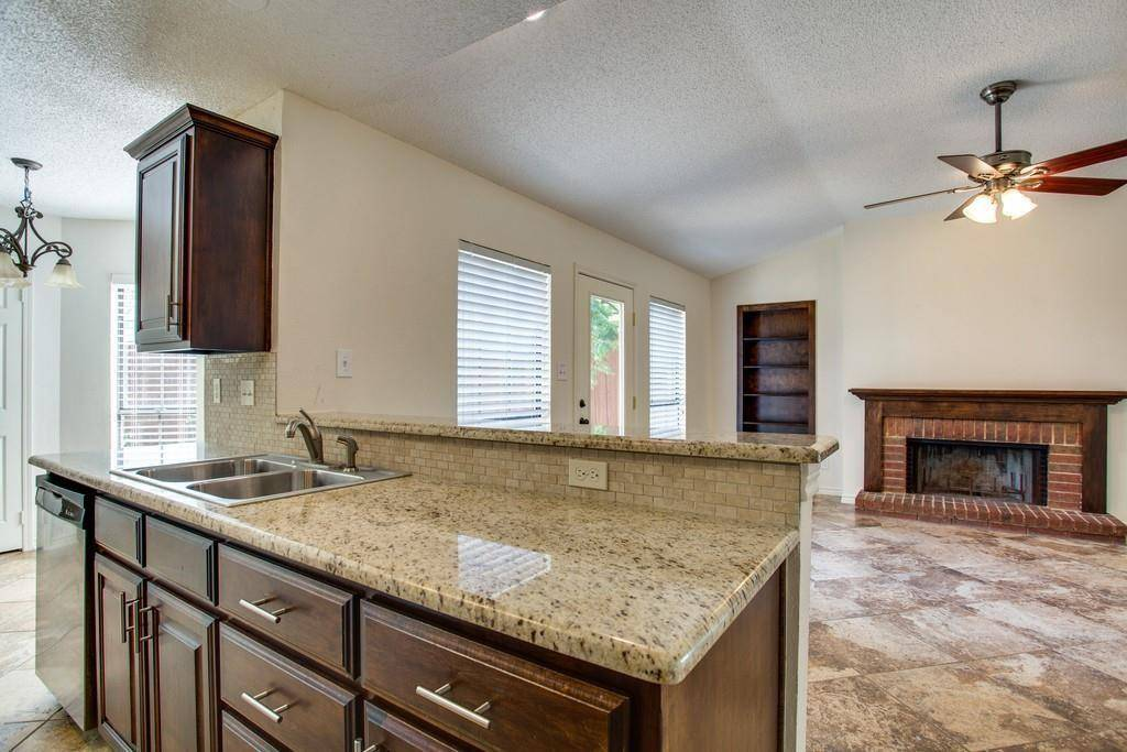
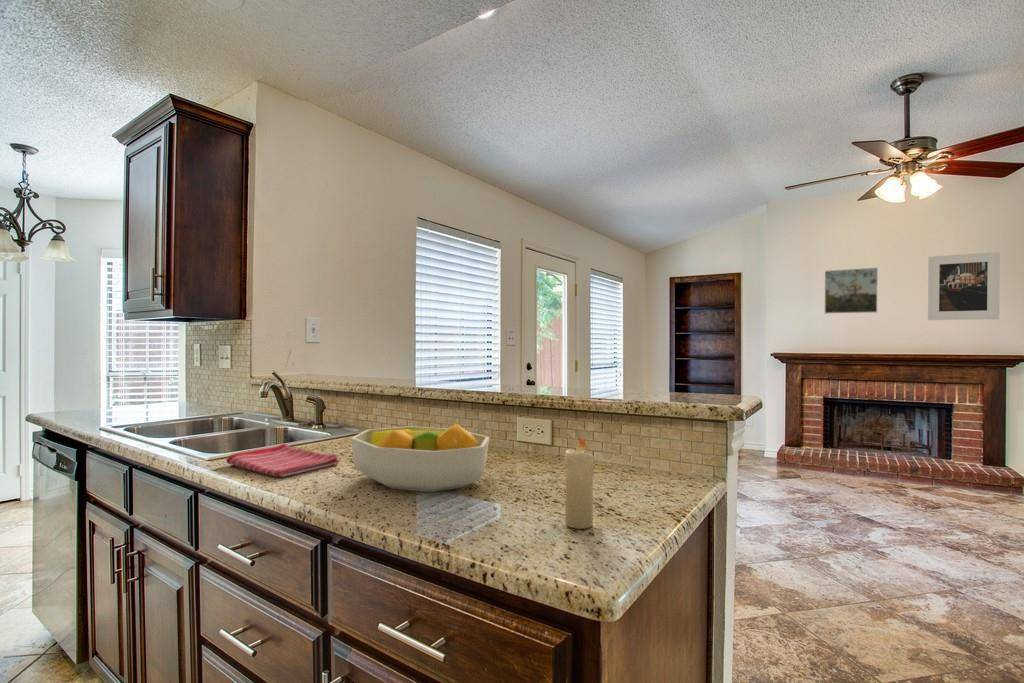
+ dish towel (282, 458)
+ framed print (962, 287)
+ candle (578, 479)
+ fruit bowl (420, 448)
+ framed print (850, 291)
